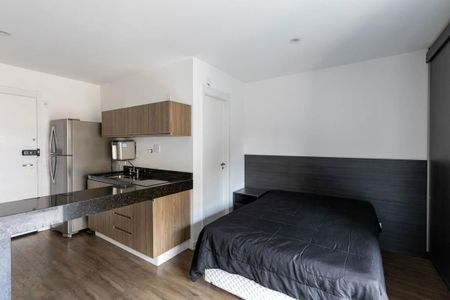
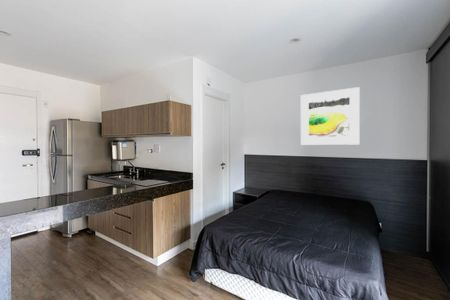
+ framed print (328, 118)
